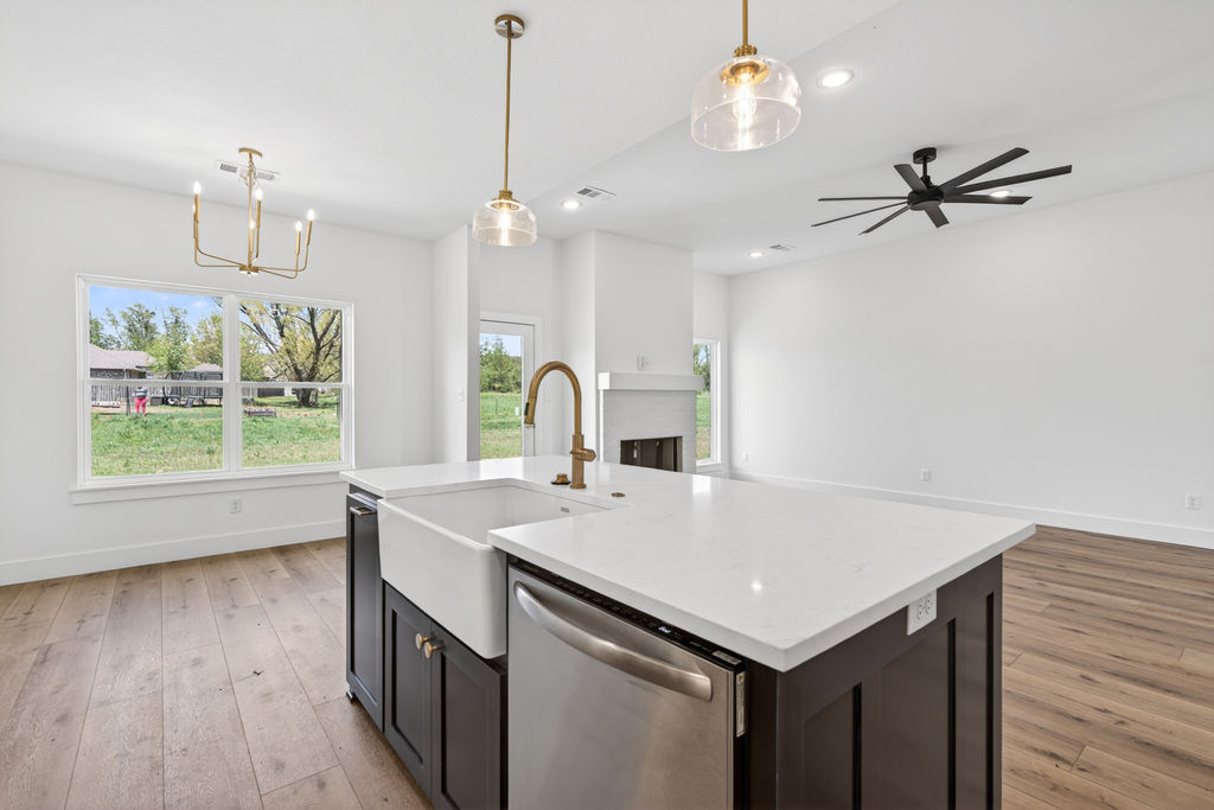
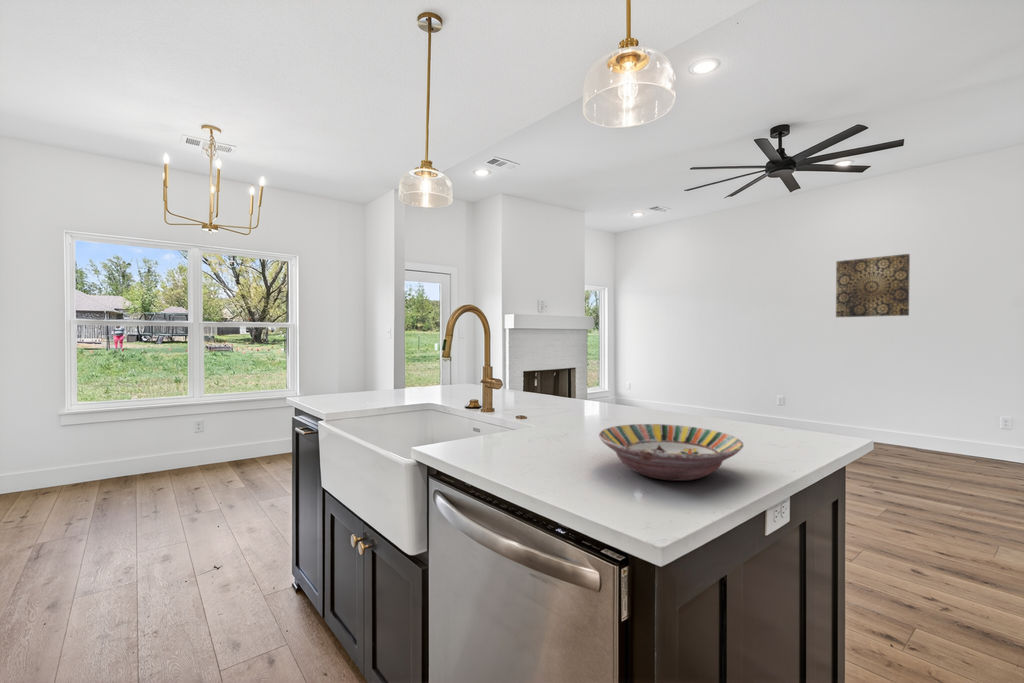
+ wall art (871, 287)
+ serving bowl (667, 453)
